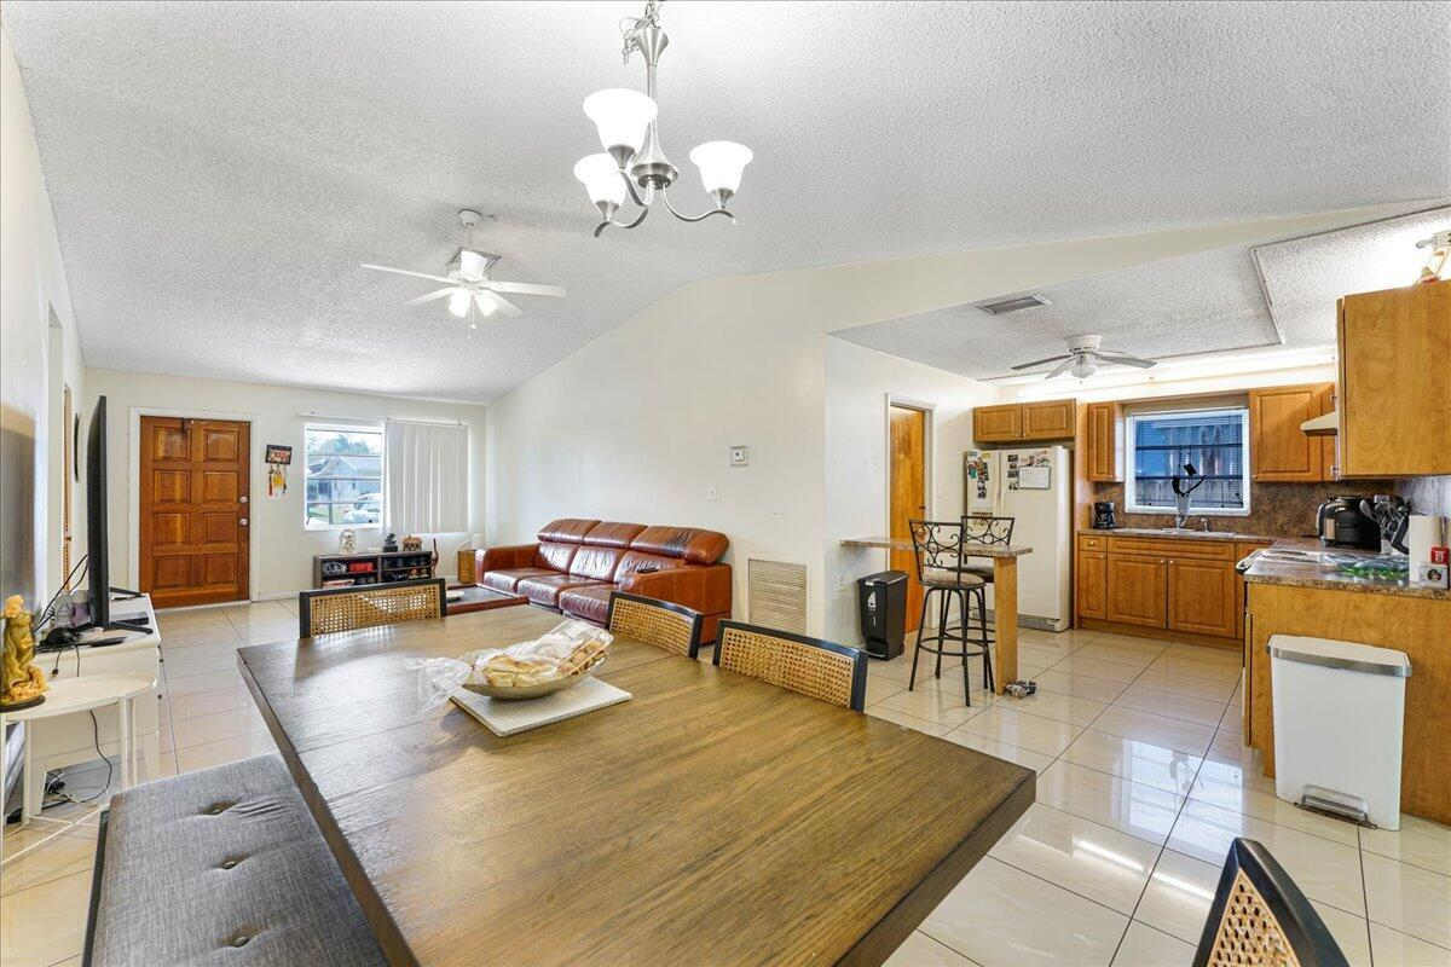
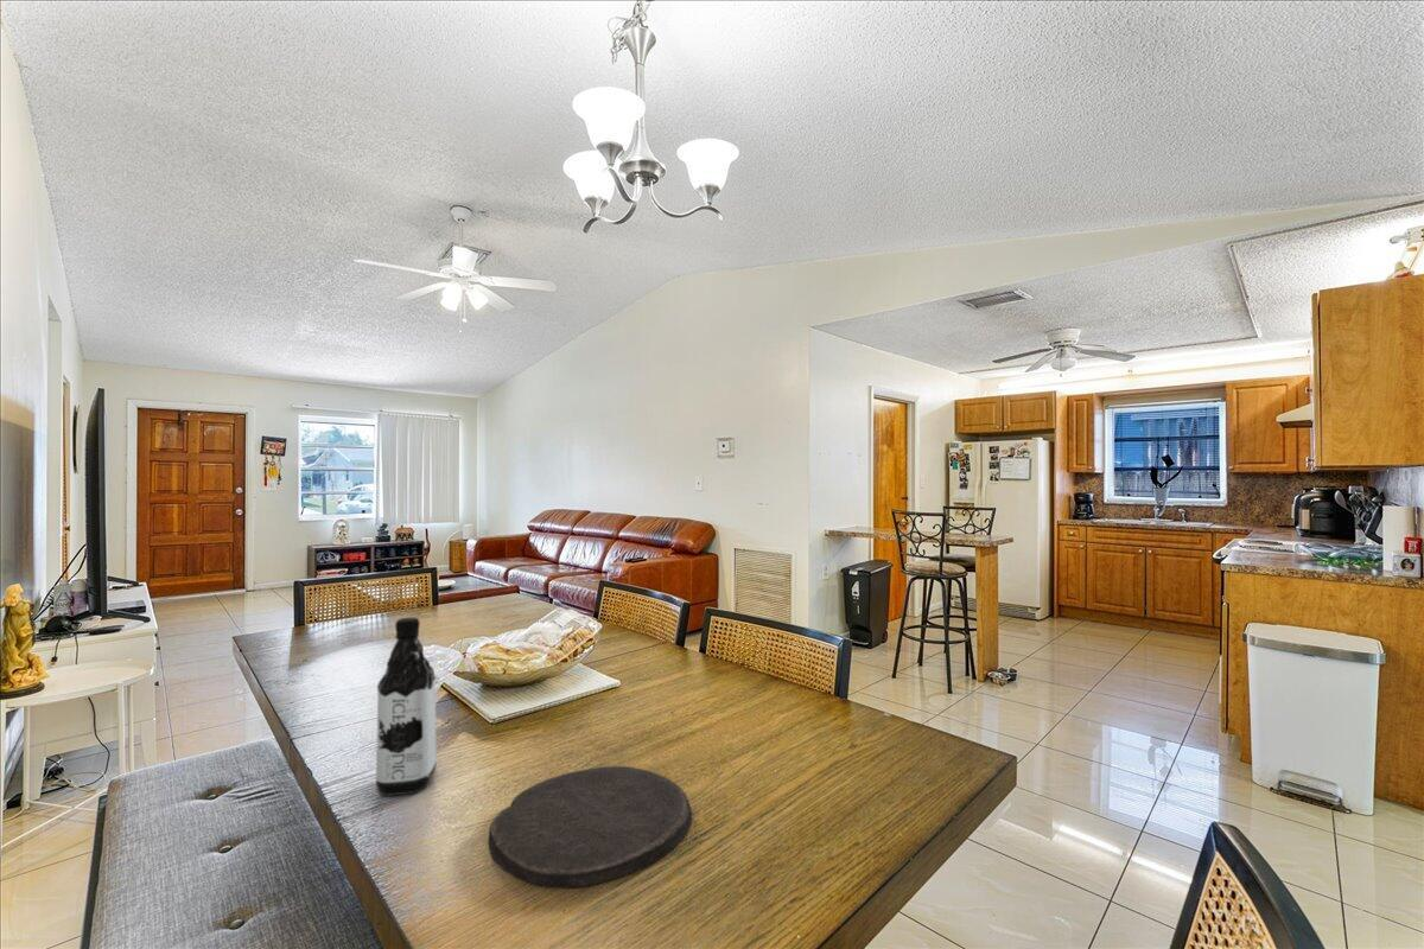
+ plate (595, 815)
+ water bottle (406, 701)
